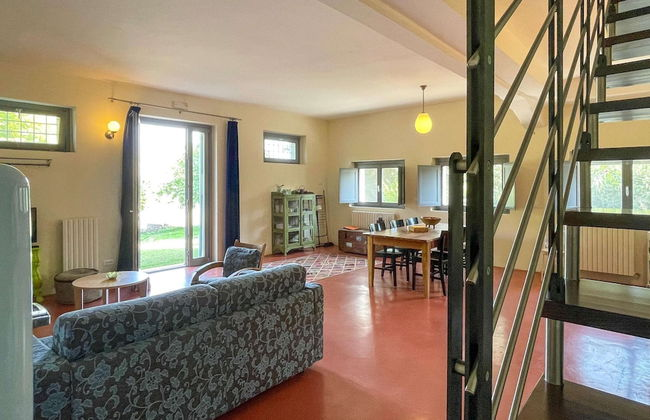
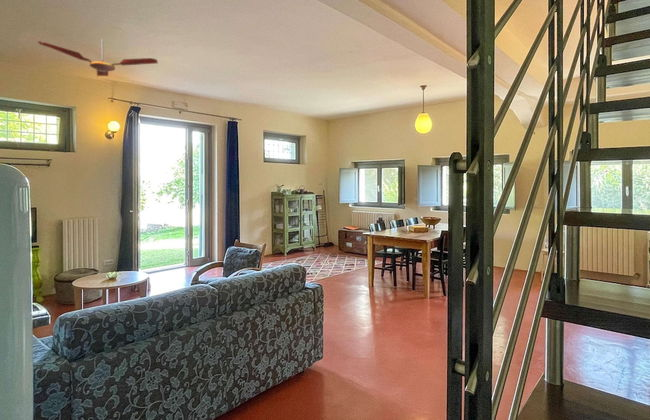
+ ceiling fan (102, 58)
